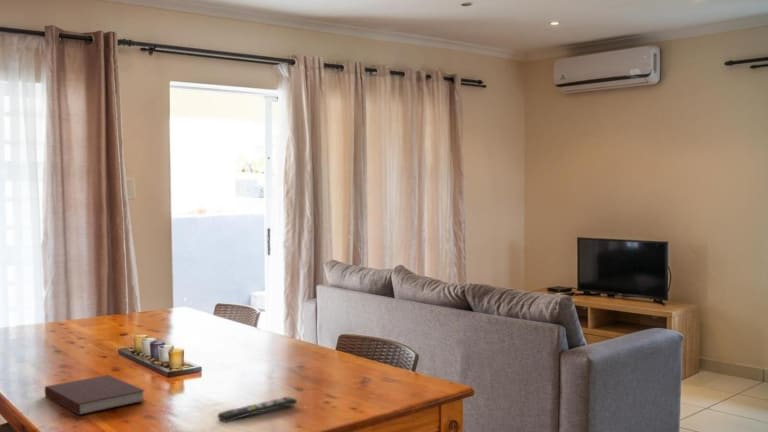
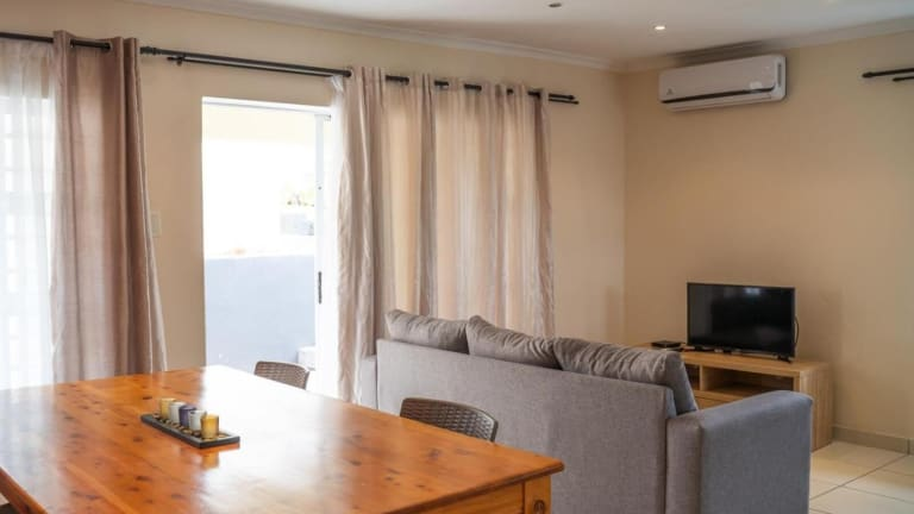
- notebook (94, 393)
- remote control (258, 408)
